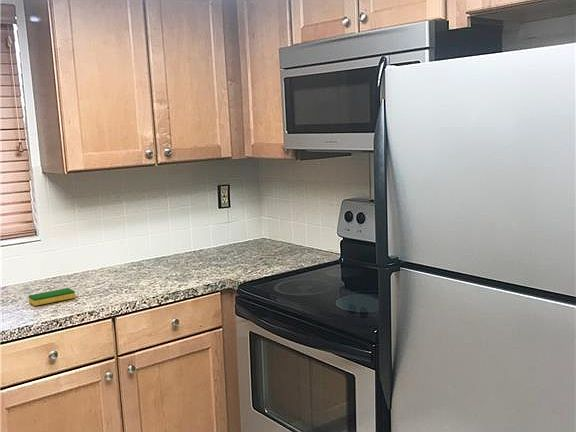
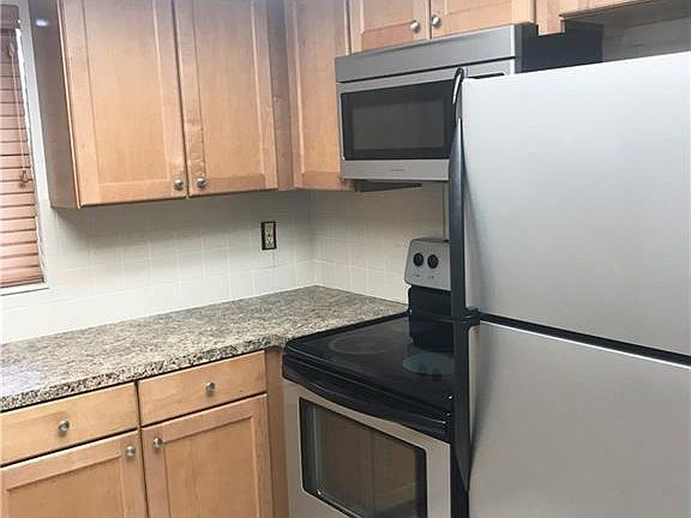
- dish sponge (52, 296)
